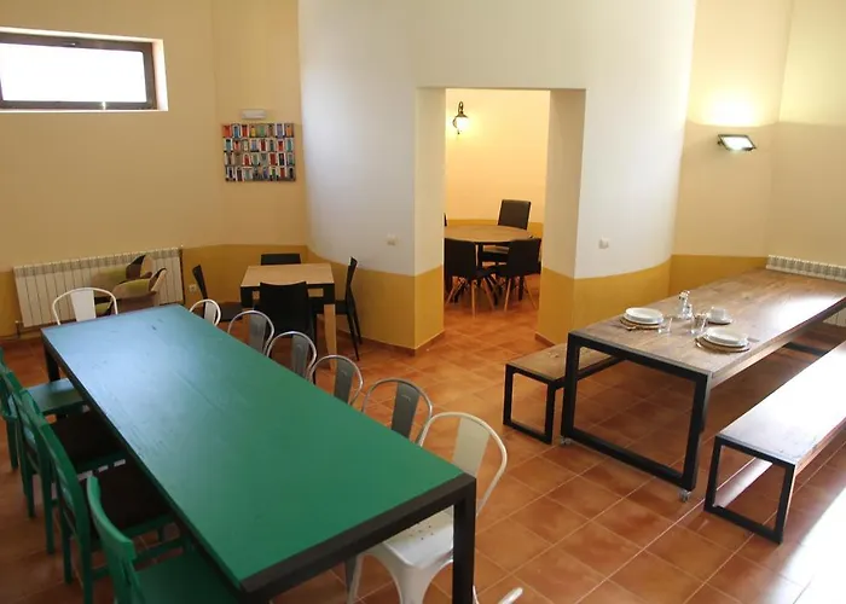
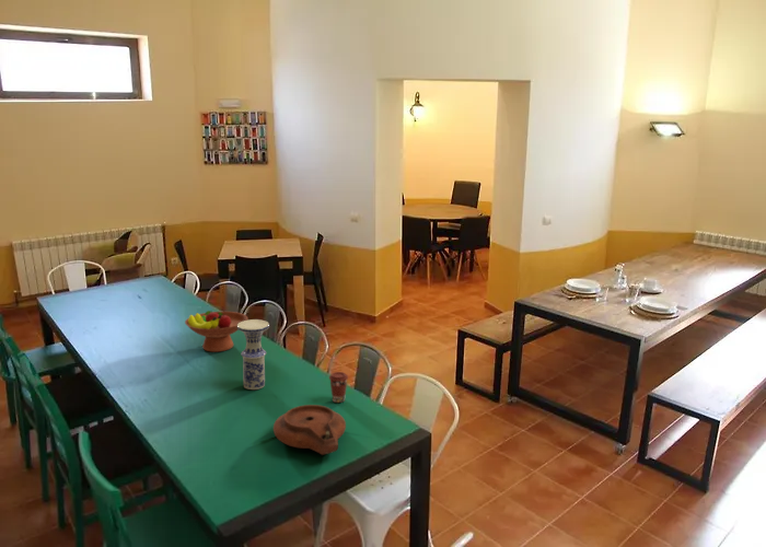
+ plate (309, 428)
+ coffee cup (338, 387)
+ vase (254, 354)
+ fruit bowl (217, 328)
